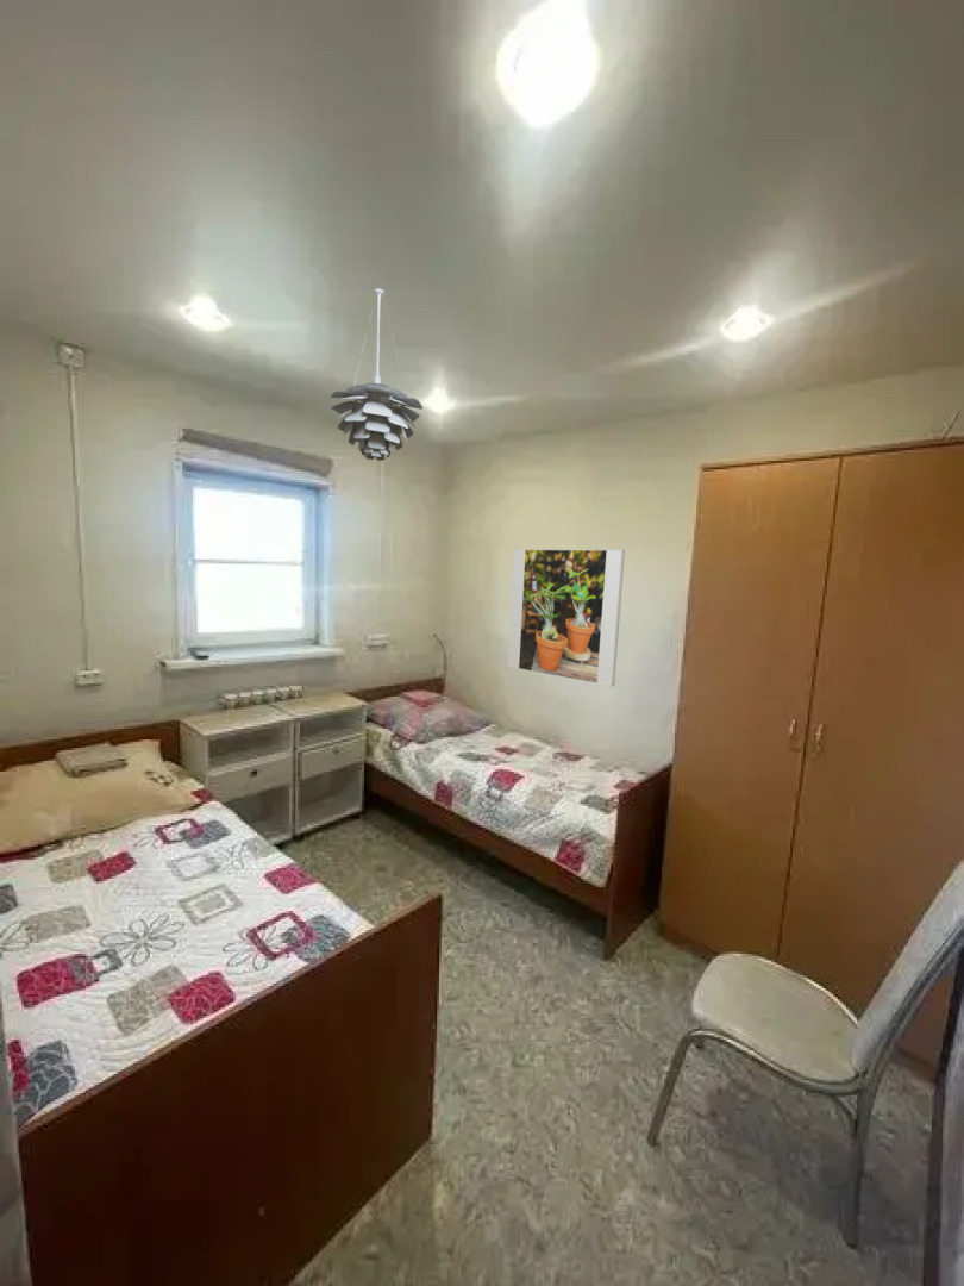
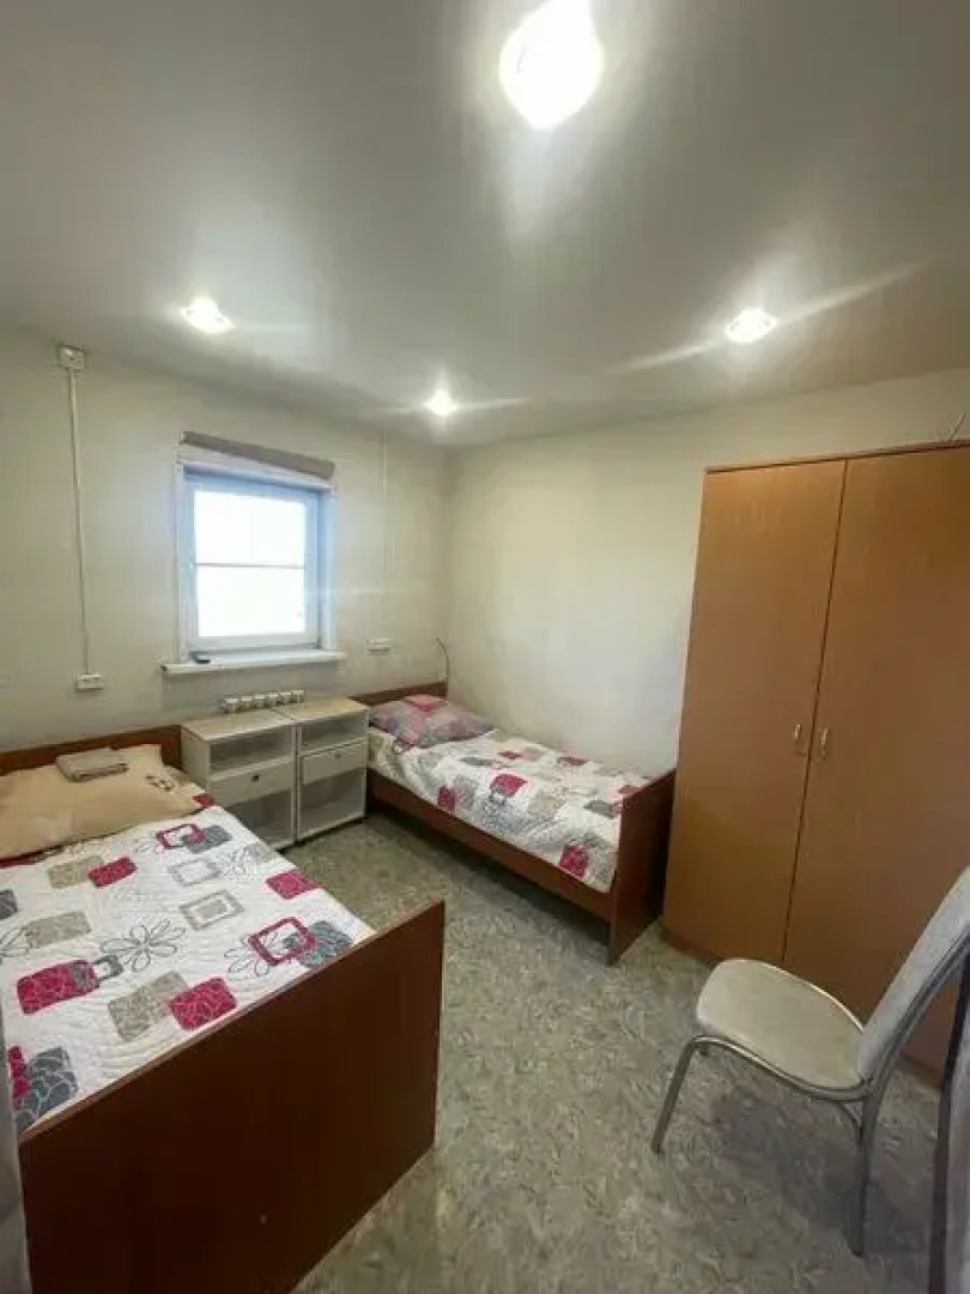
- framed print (561, 613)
- pendant light (377, 376)
